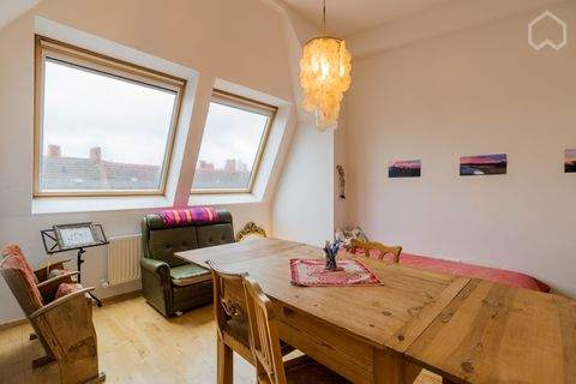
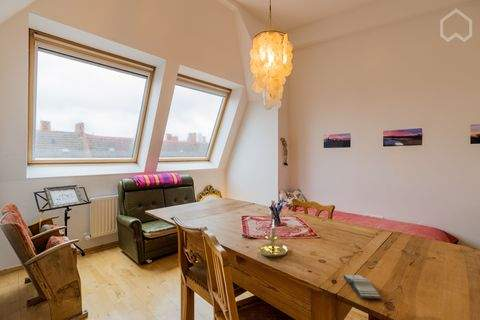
+ book (360, 283)
+ candle holder (271, 235)
